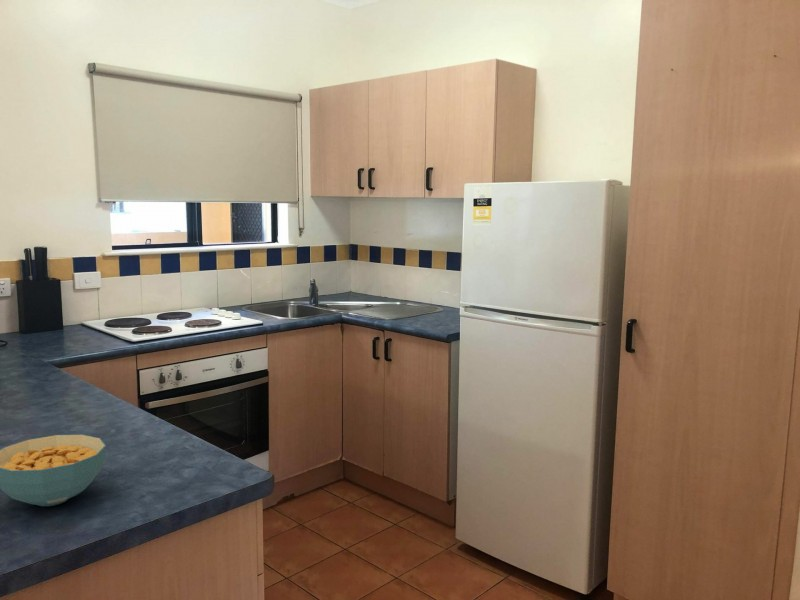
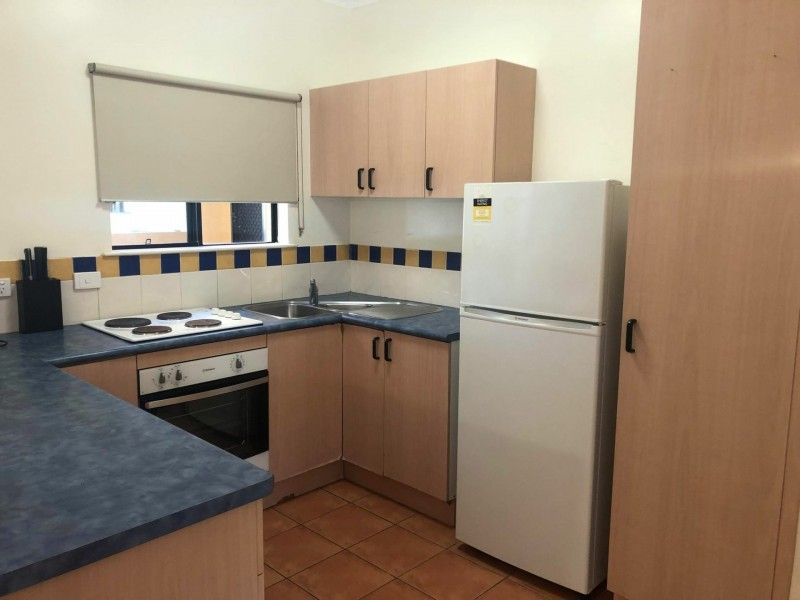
- cereal bowl (50, 475)
